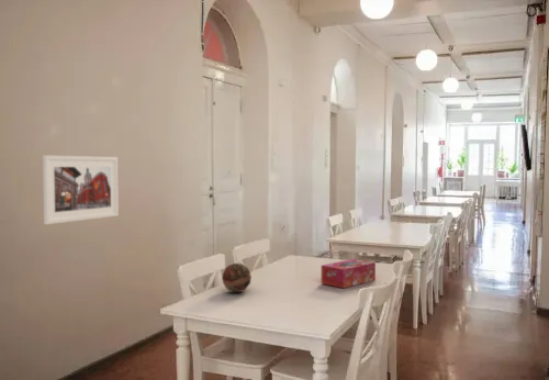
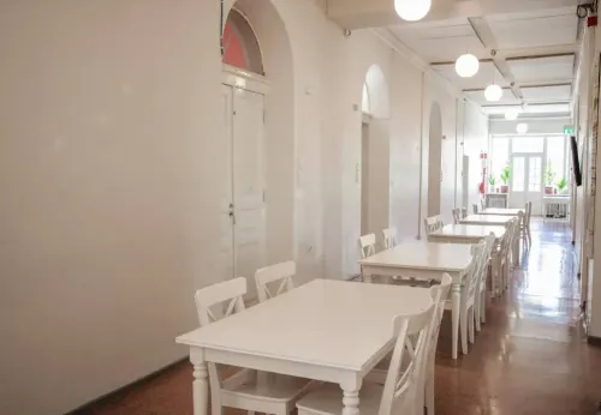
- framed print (83, 188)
- decorative ball (236, 277)
- tissue box (348, 272)
